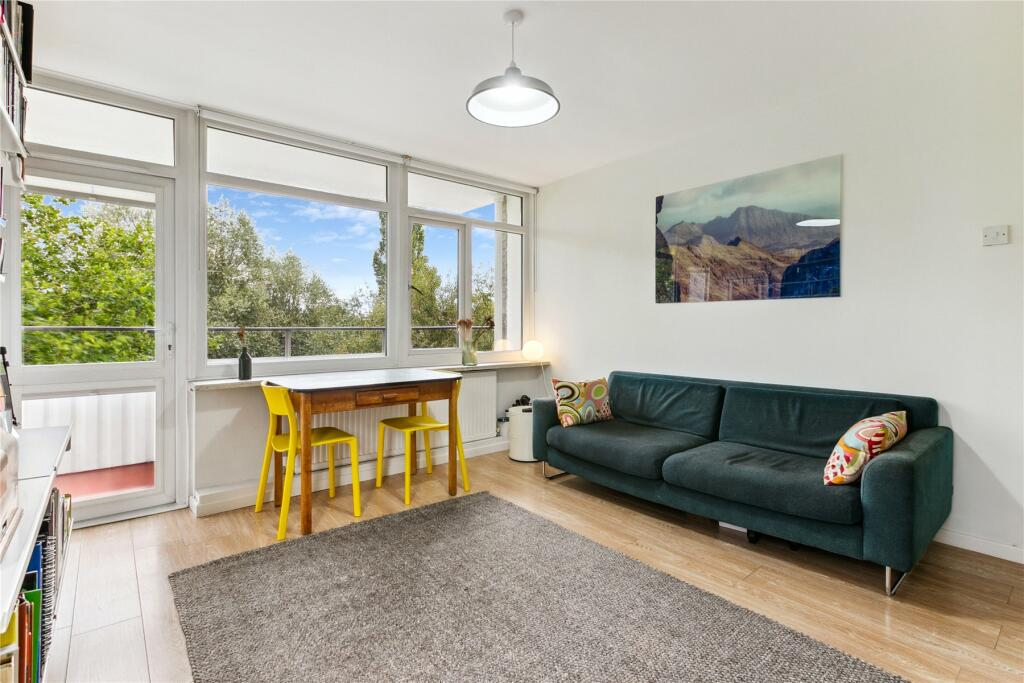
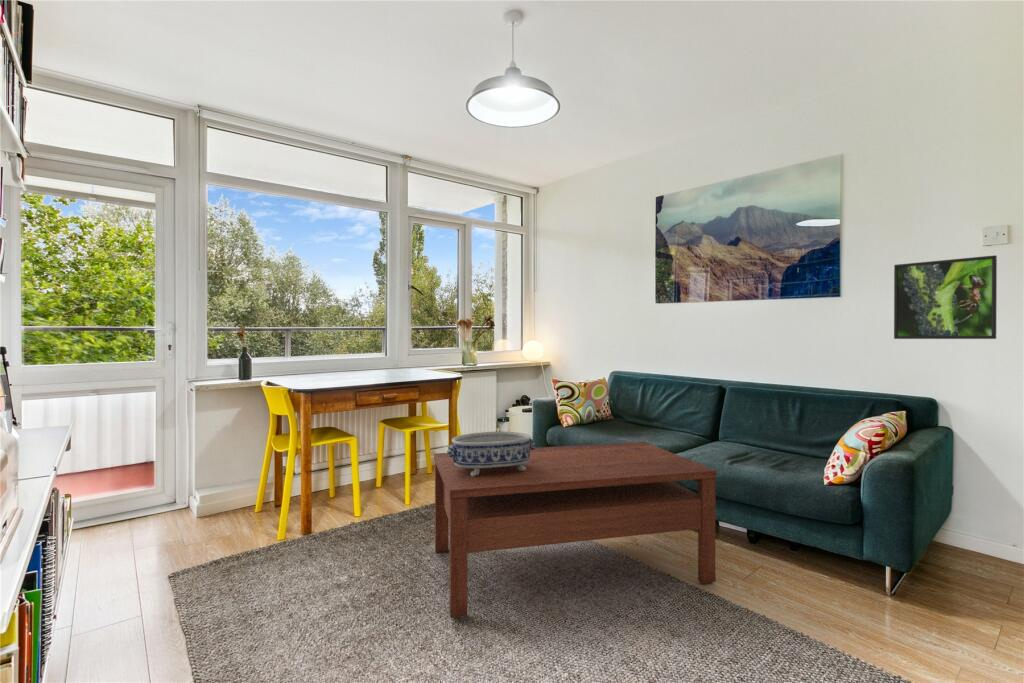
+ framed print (942, 299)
+ decorative bowl (492, 451)
+ coffee table (565, 513)
